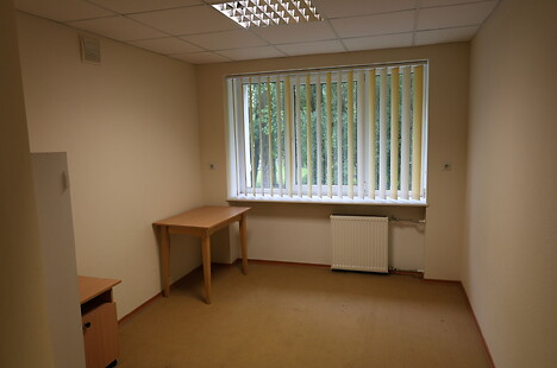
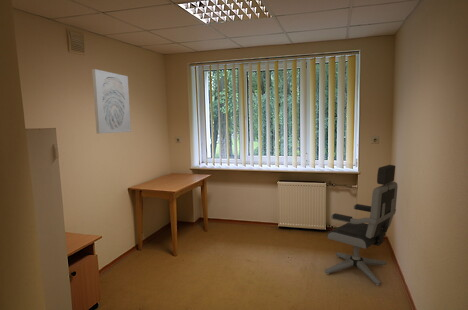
+ wall art (113, 103)
+ office chair (357, 219)
